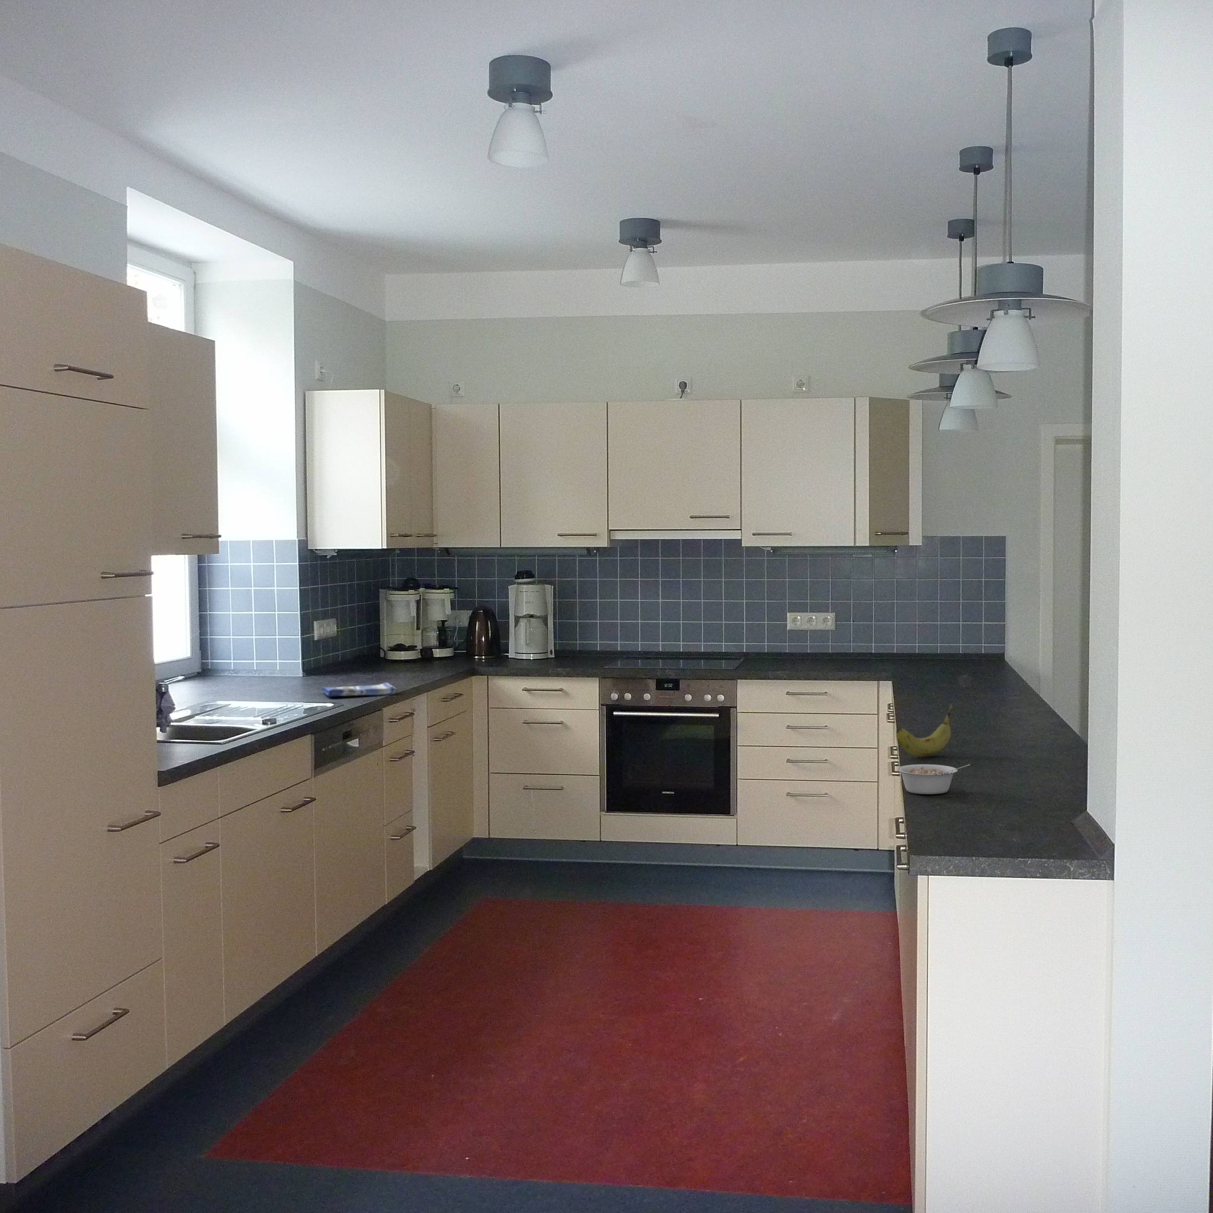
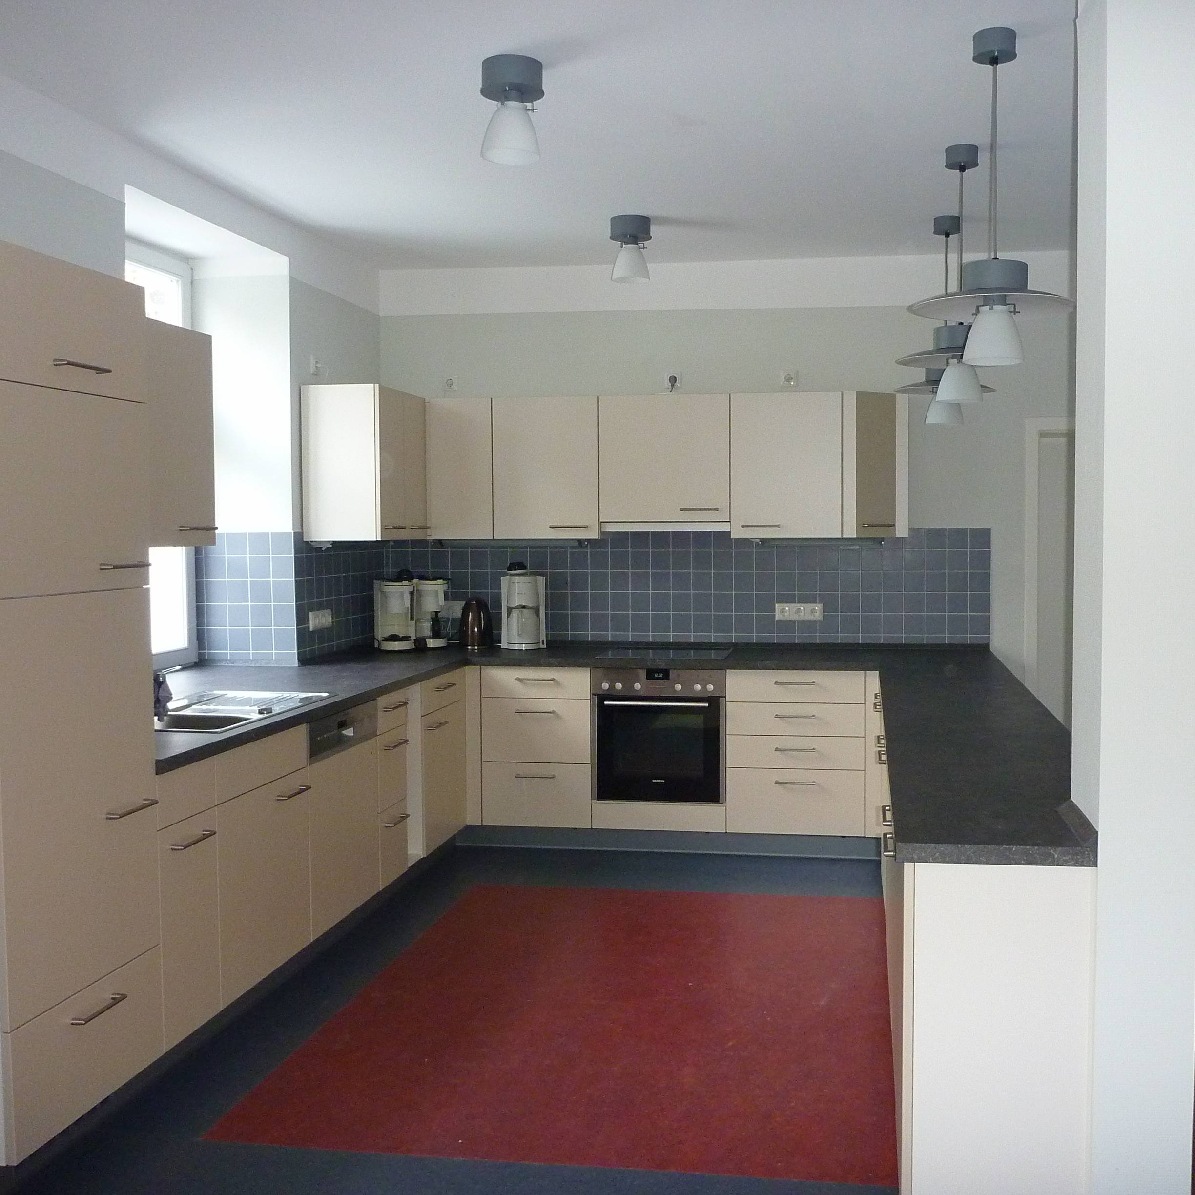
- legume (929, 778)
- fruit (926, 736)
- dish towel (359, 689)
